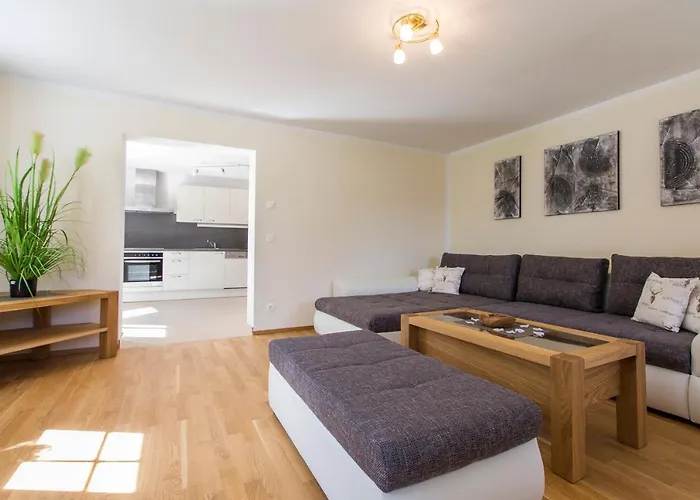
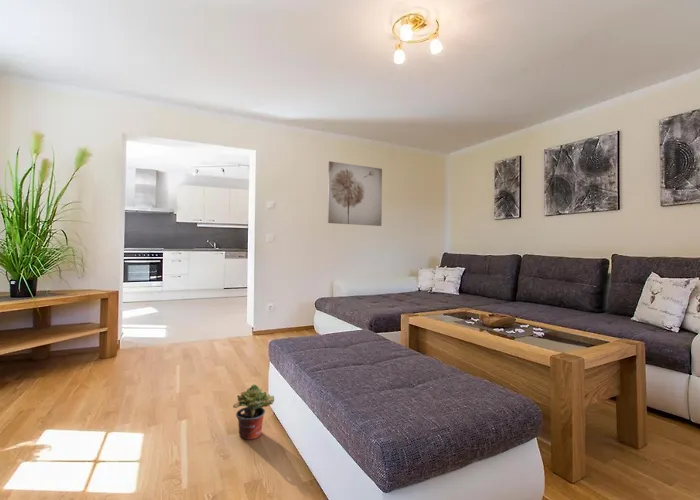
+ wall art (355, 194)
+ potted plant (254, 408)
